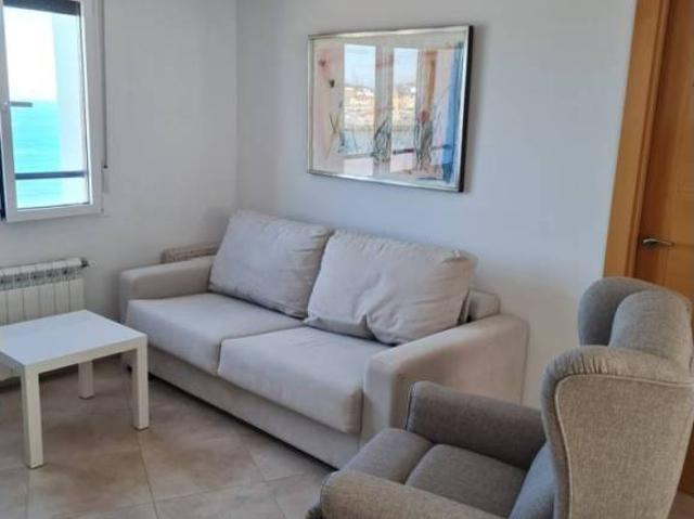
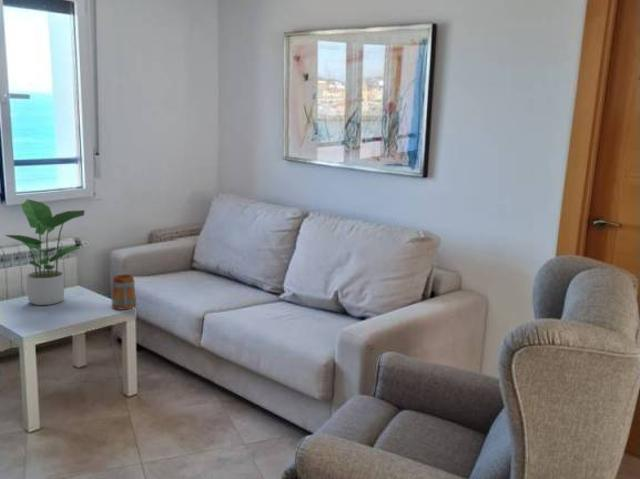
+ potted plant (44, 253)
+ mug (124, 292)
